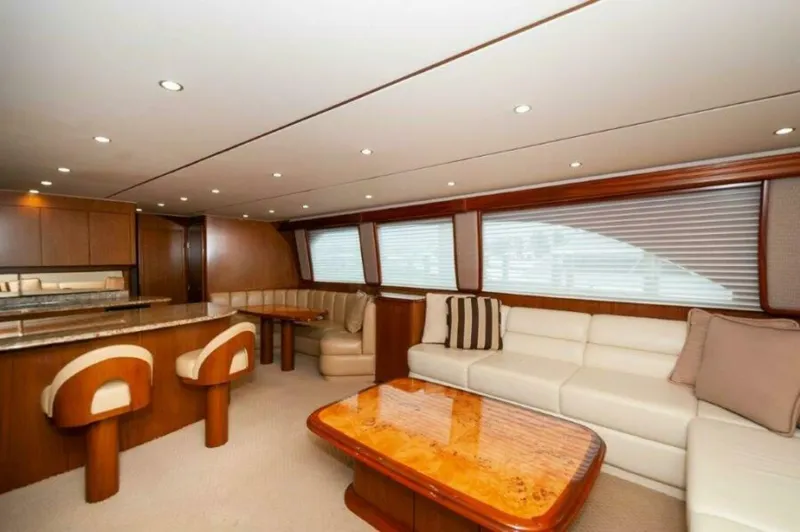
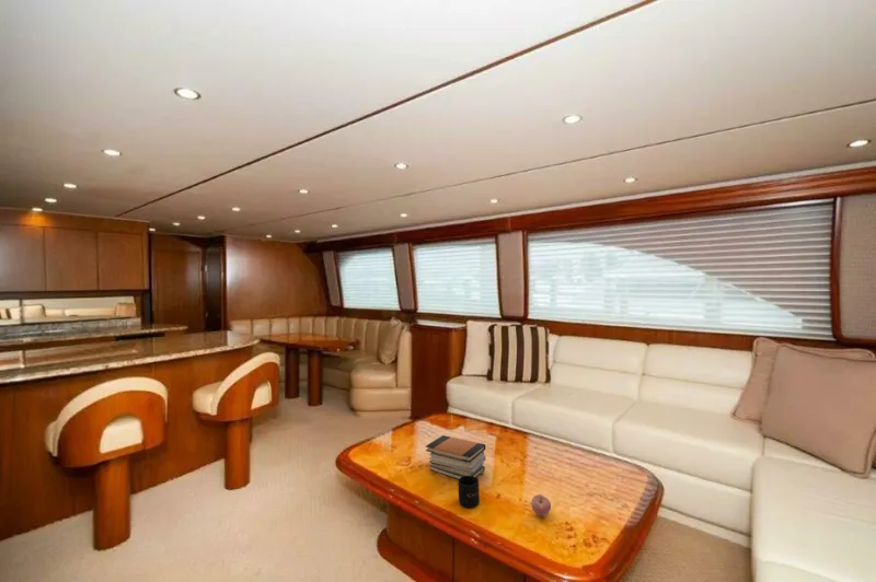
+ mug (466, 492)
+ book stack (456, 457)
+ apple (541, 505)
